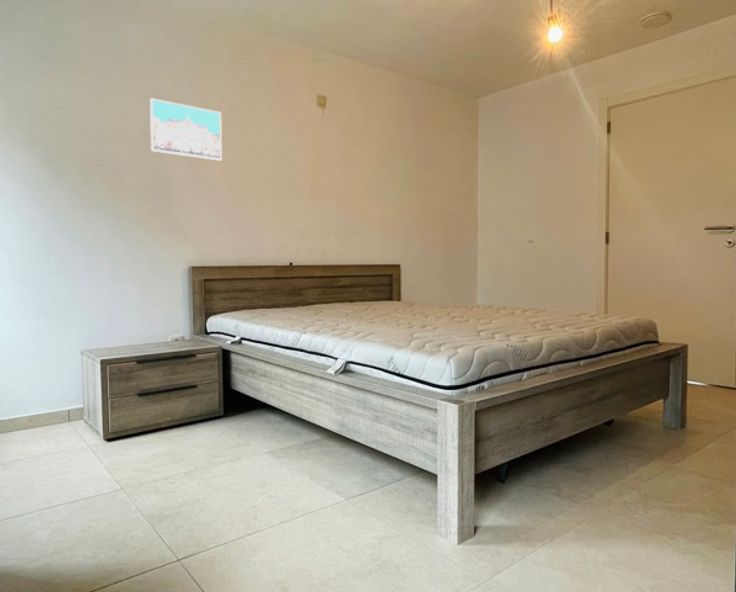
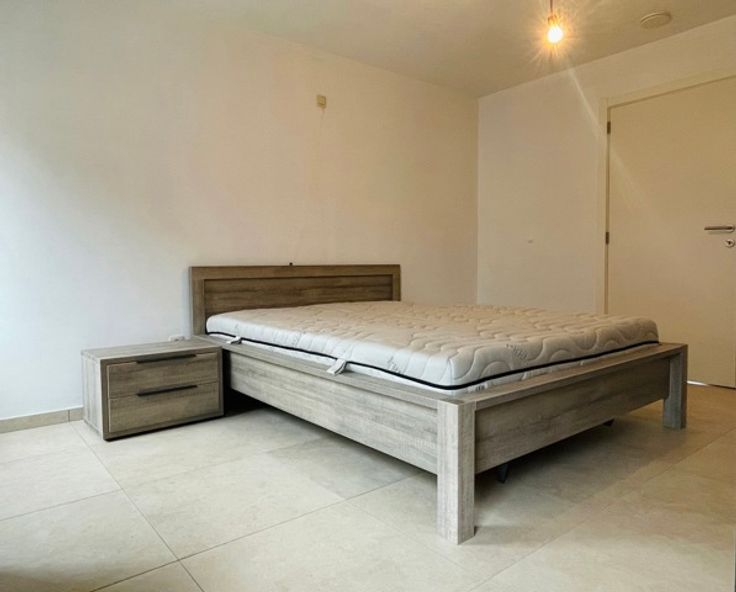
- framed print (187, 131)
